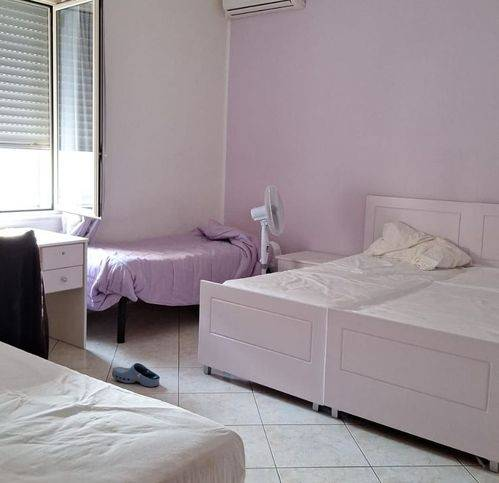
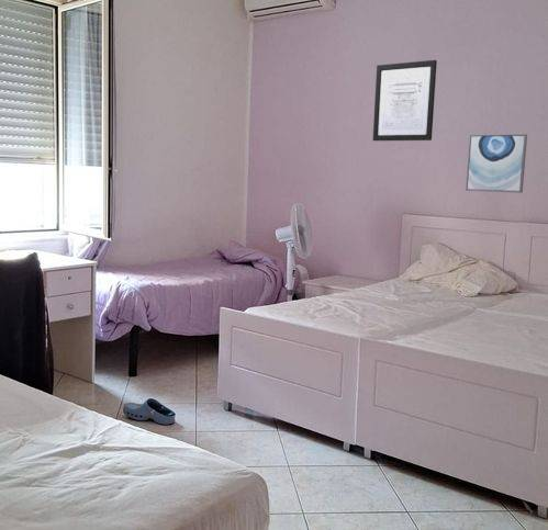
+ wall art (495, 162)
+ wall art (403, 101)
